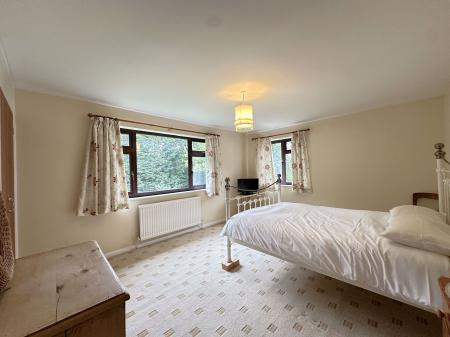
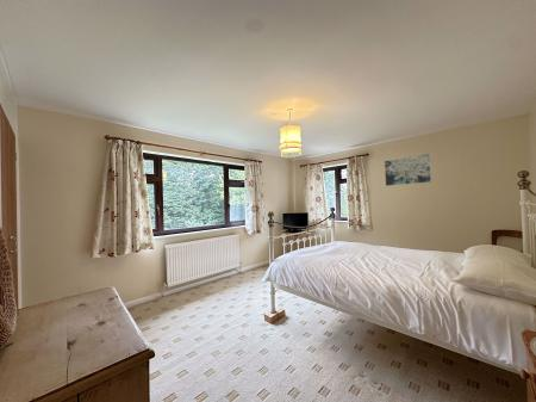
+ wall art (406, 171)
